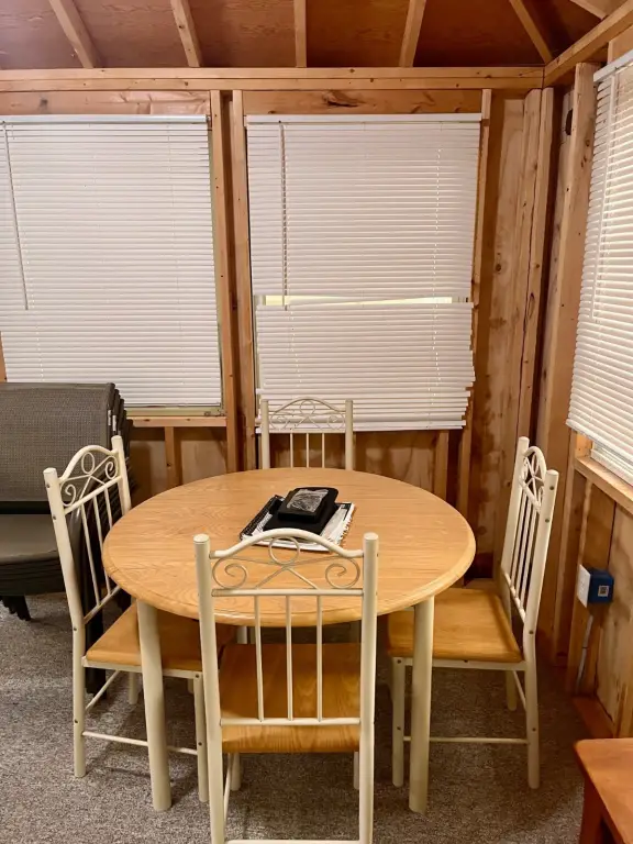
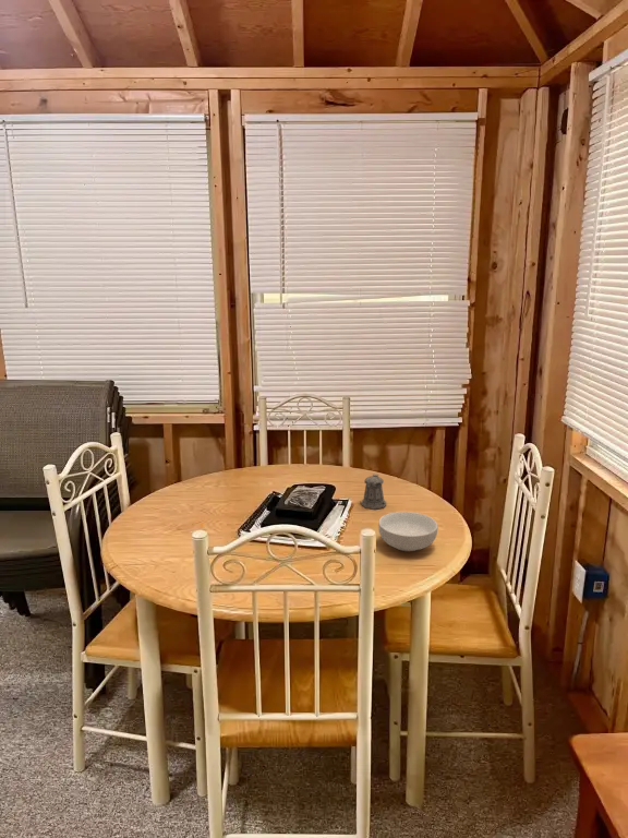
+ cereal bowl (407, 534)
+ pepper shaker (372, 490)
